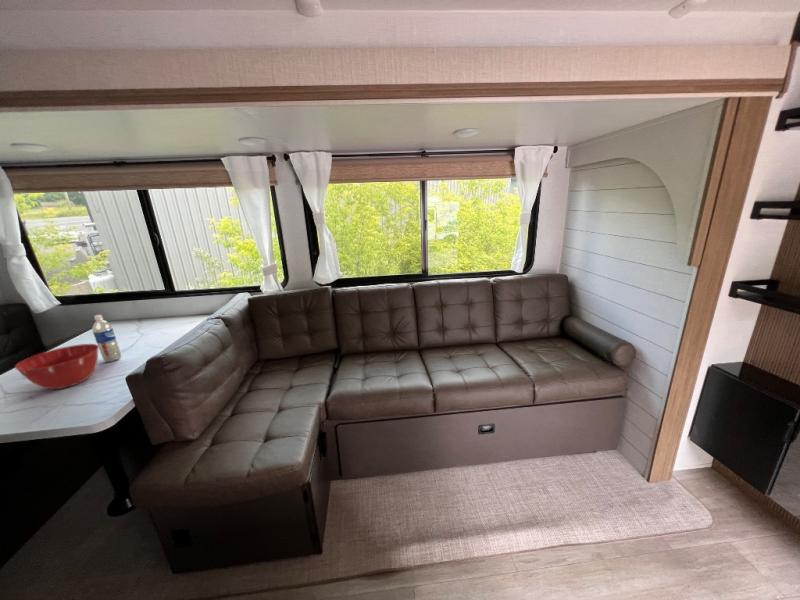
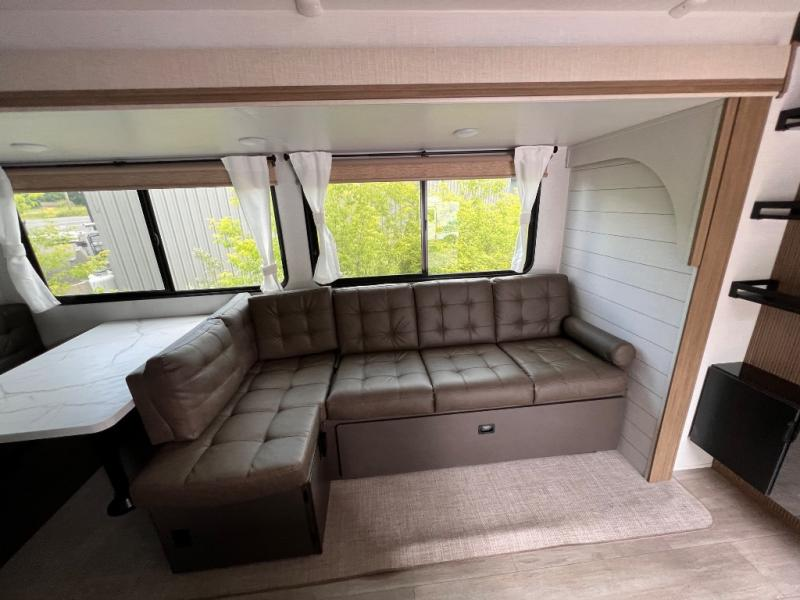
- water bottle (105, 338)
- mixing bowl (64, 368)
